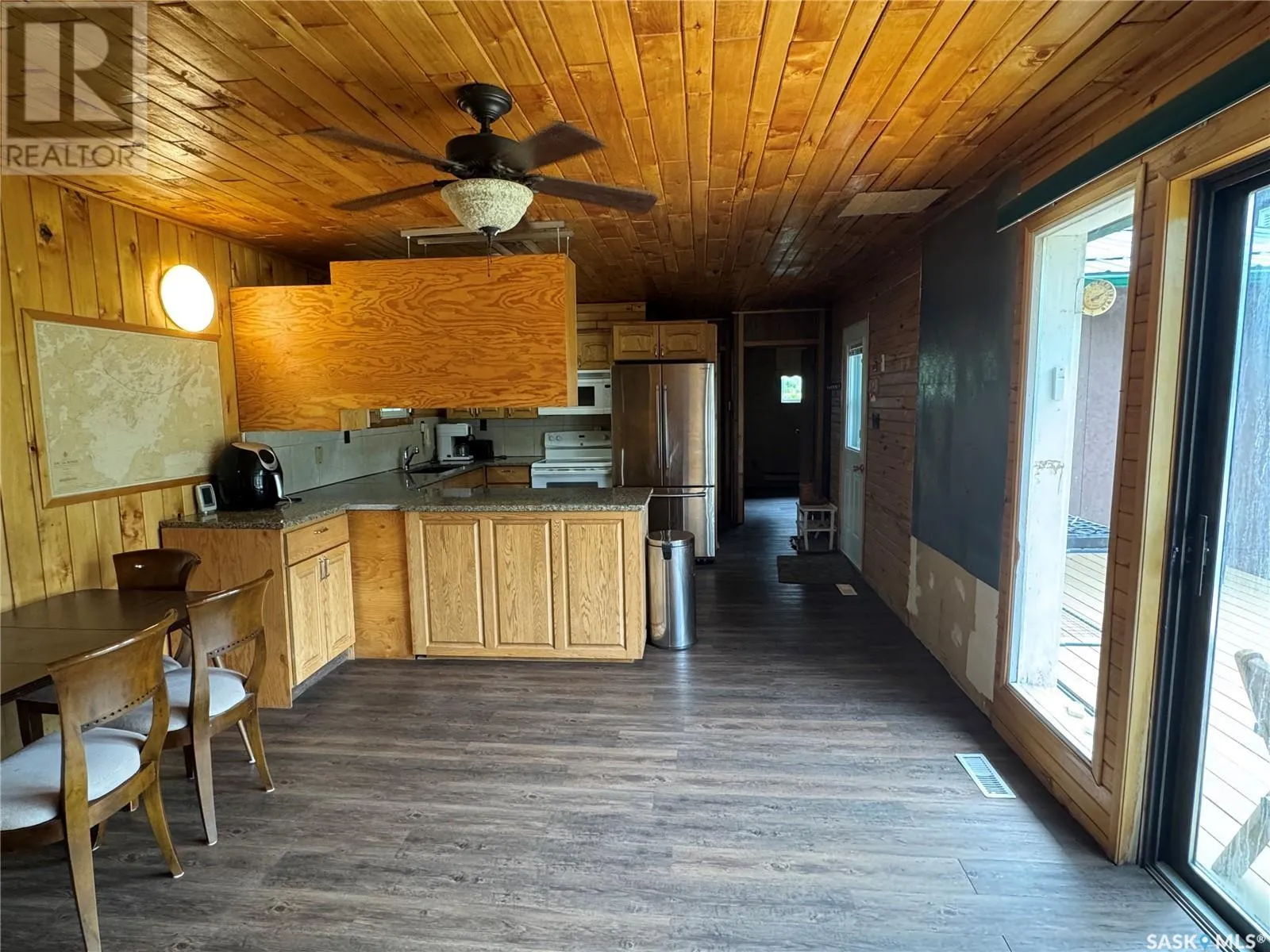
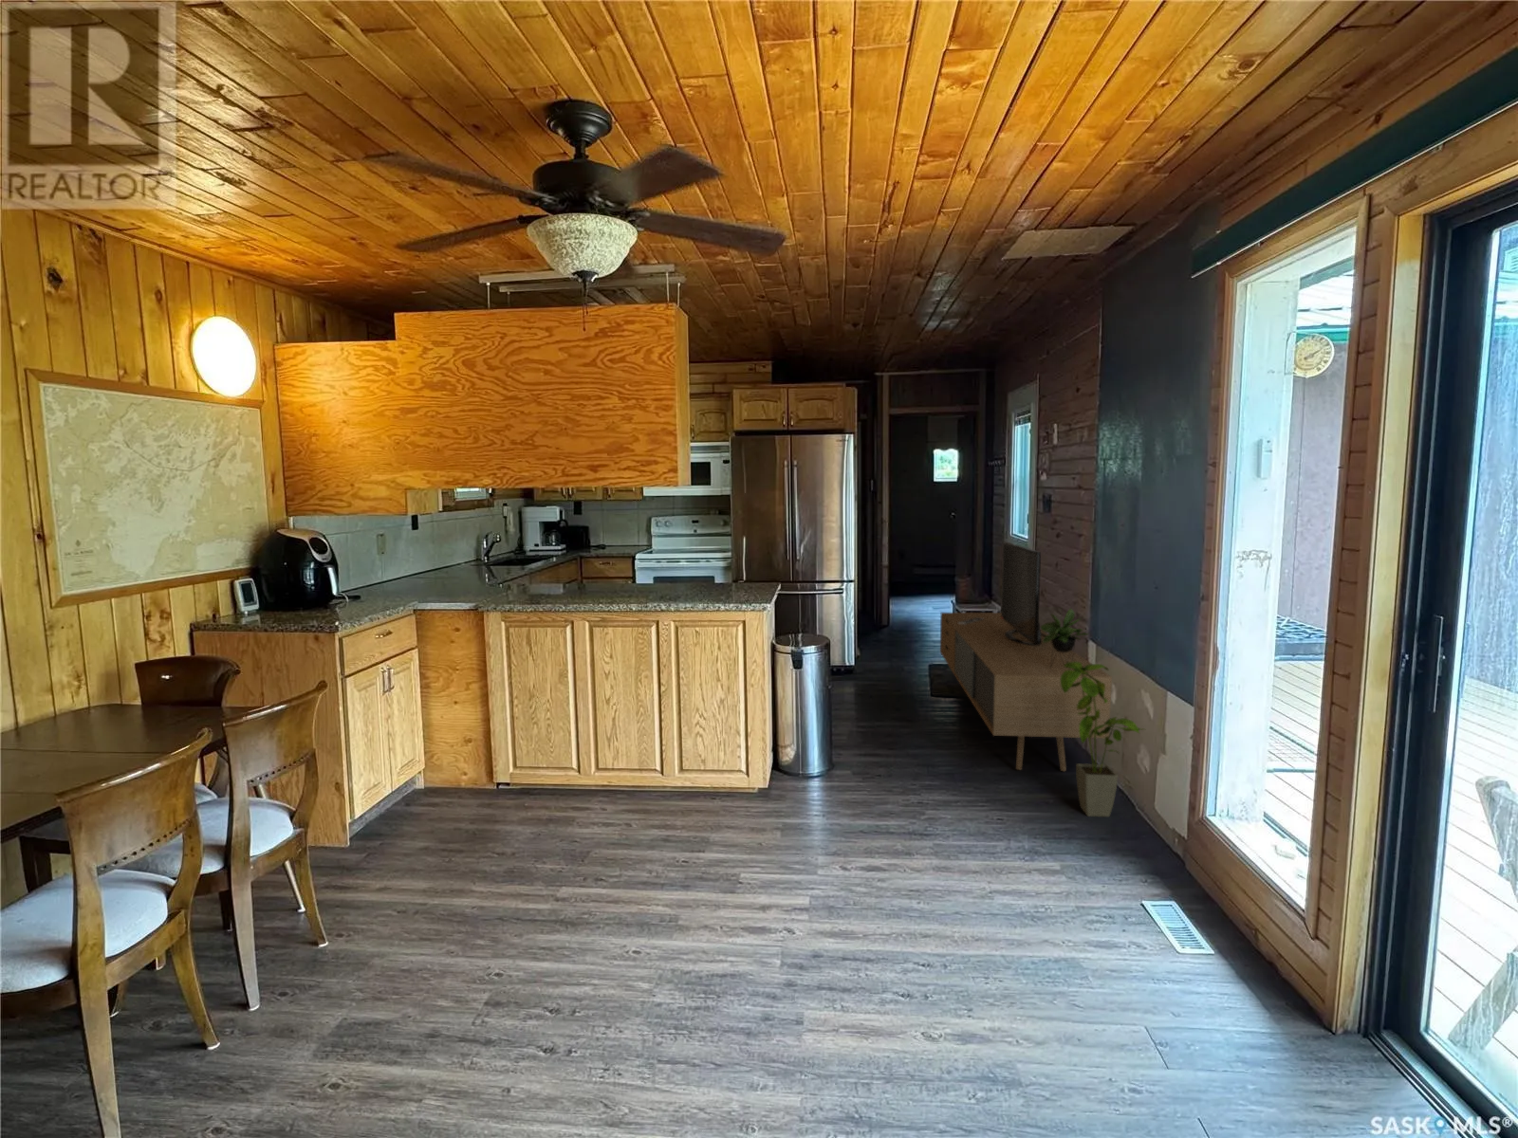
+ media console (1010, 635)
+ house plant (1095, 741)
